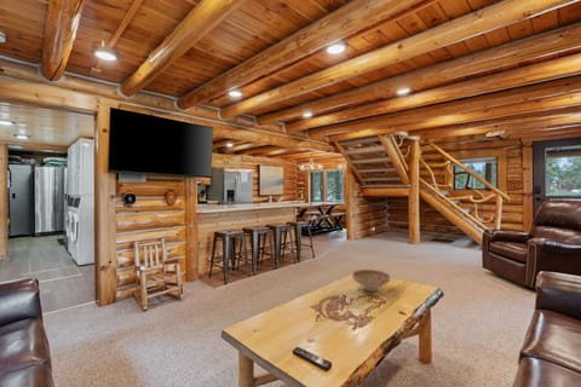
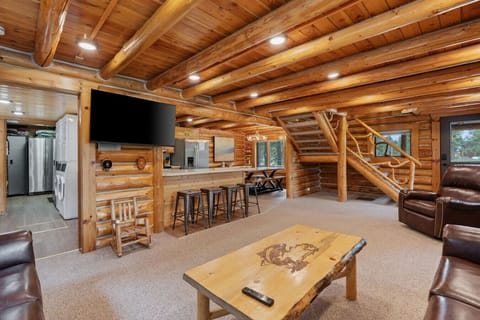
- decorative bowl (370, 282)
